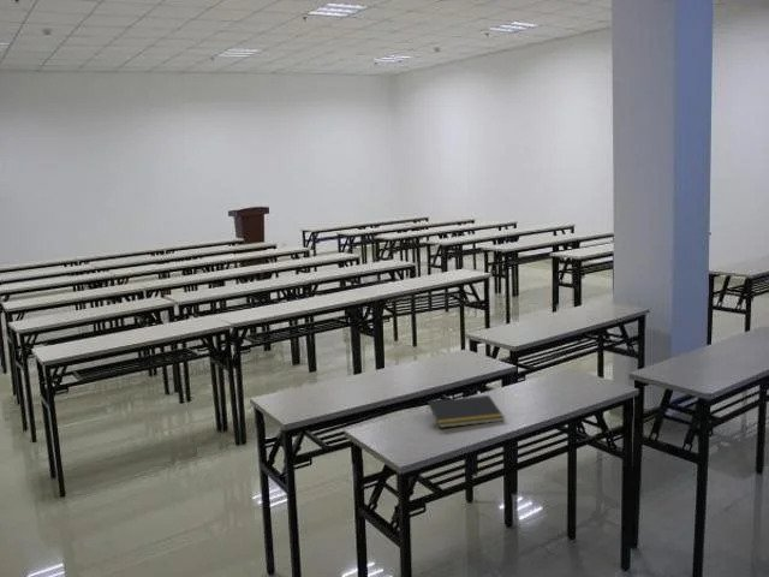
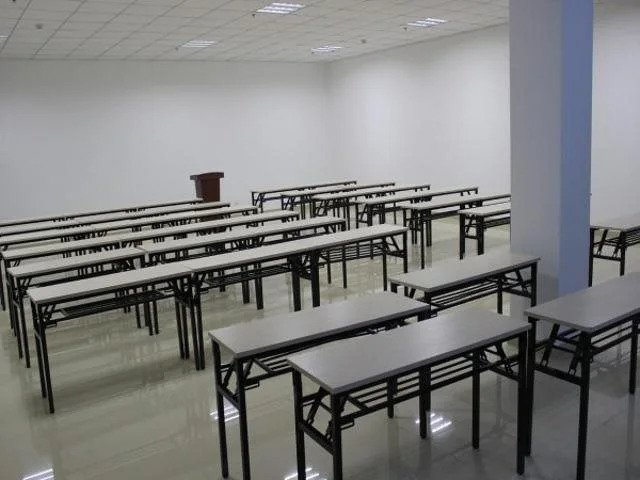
- notepad (465, 410)
